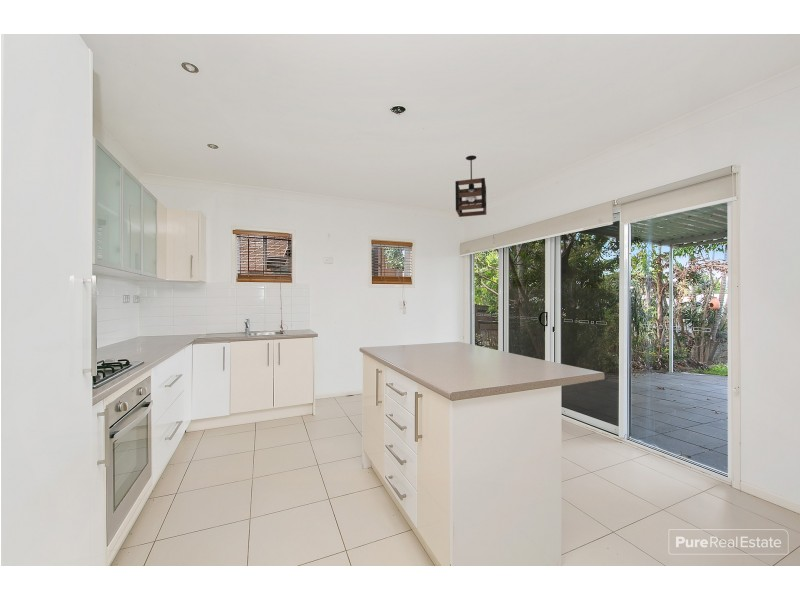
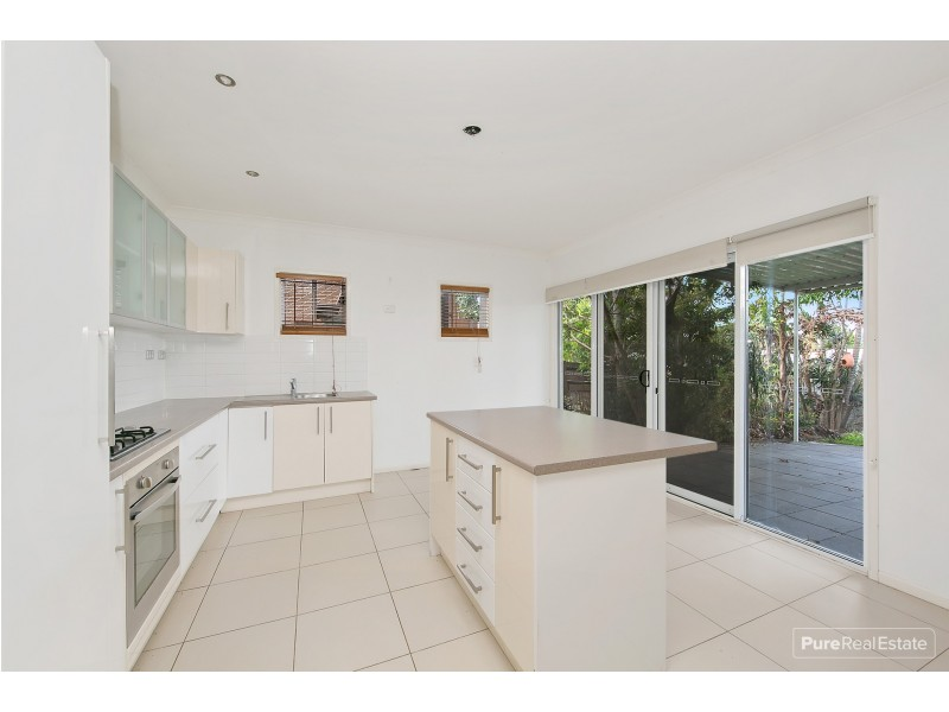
- pendant light (471, 185)
